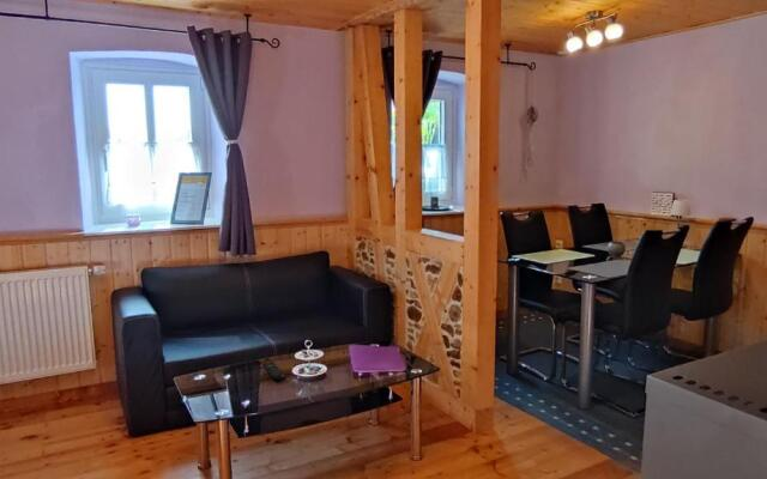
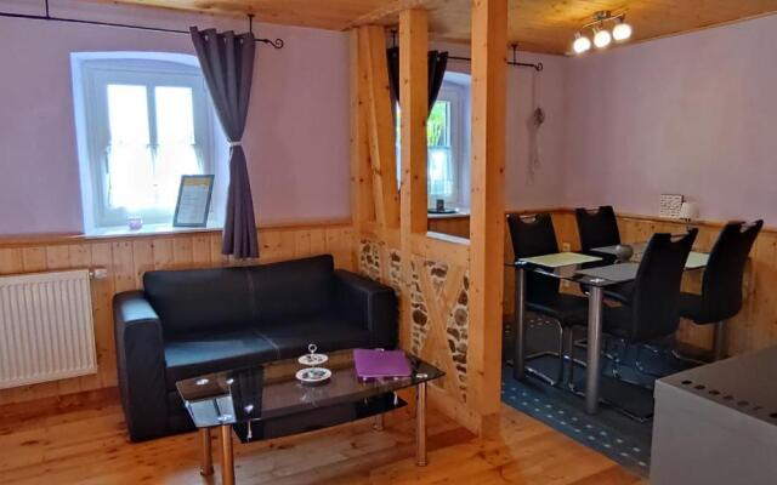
- remote control (273, 370)
